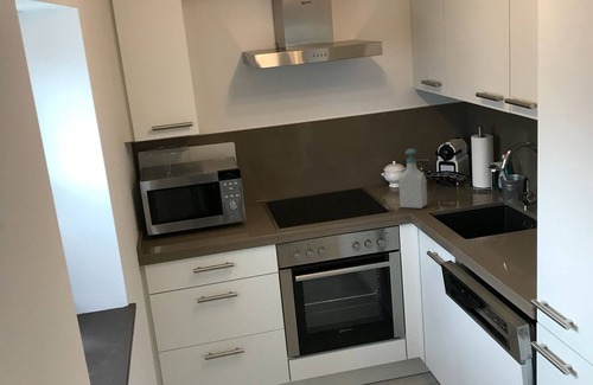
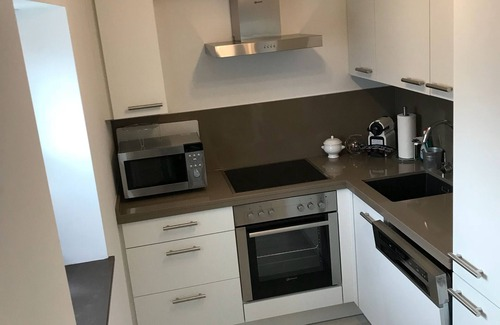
- soap bottle (413, 177)
